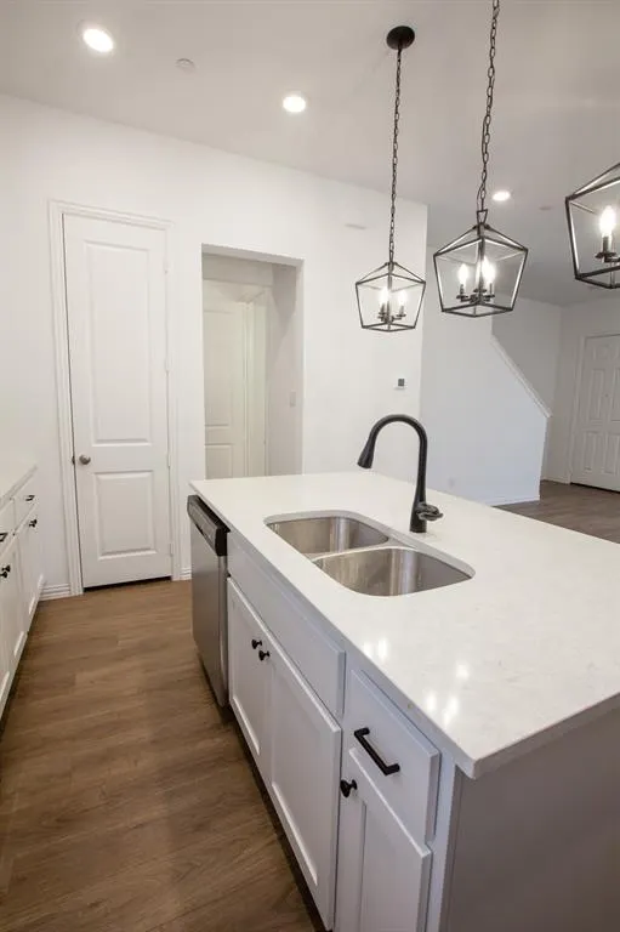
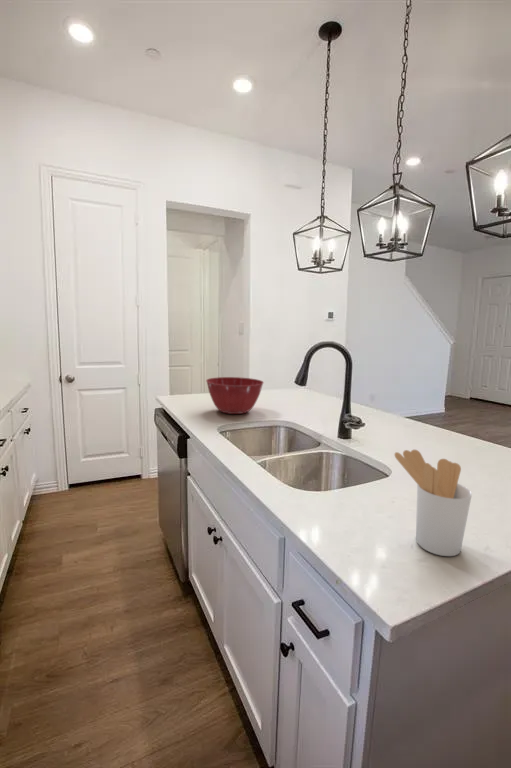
+ mixing bowl (234, 395)
+ utensil holder (429, 497)
